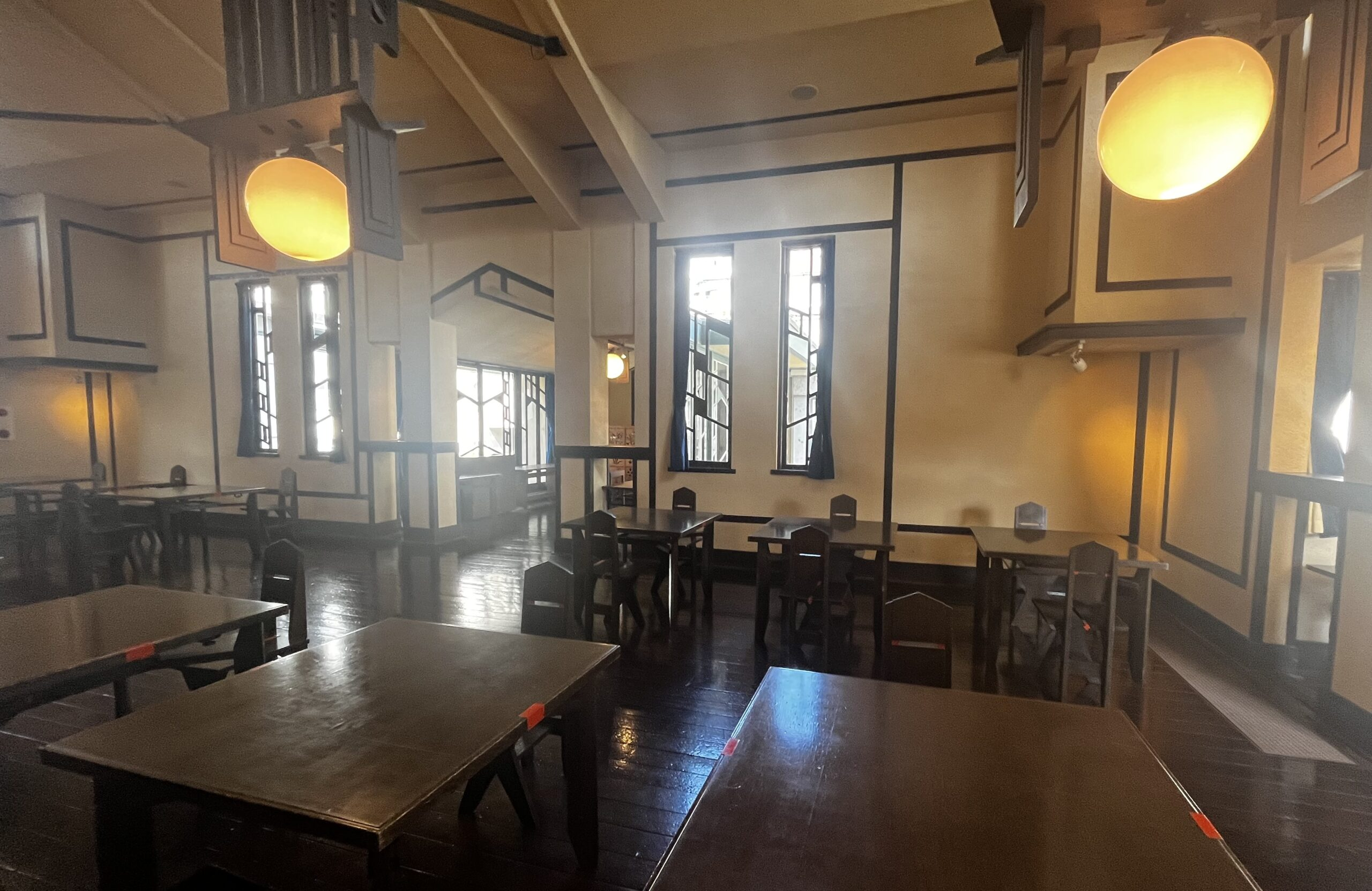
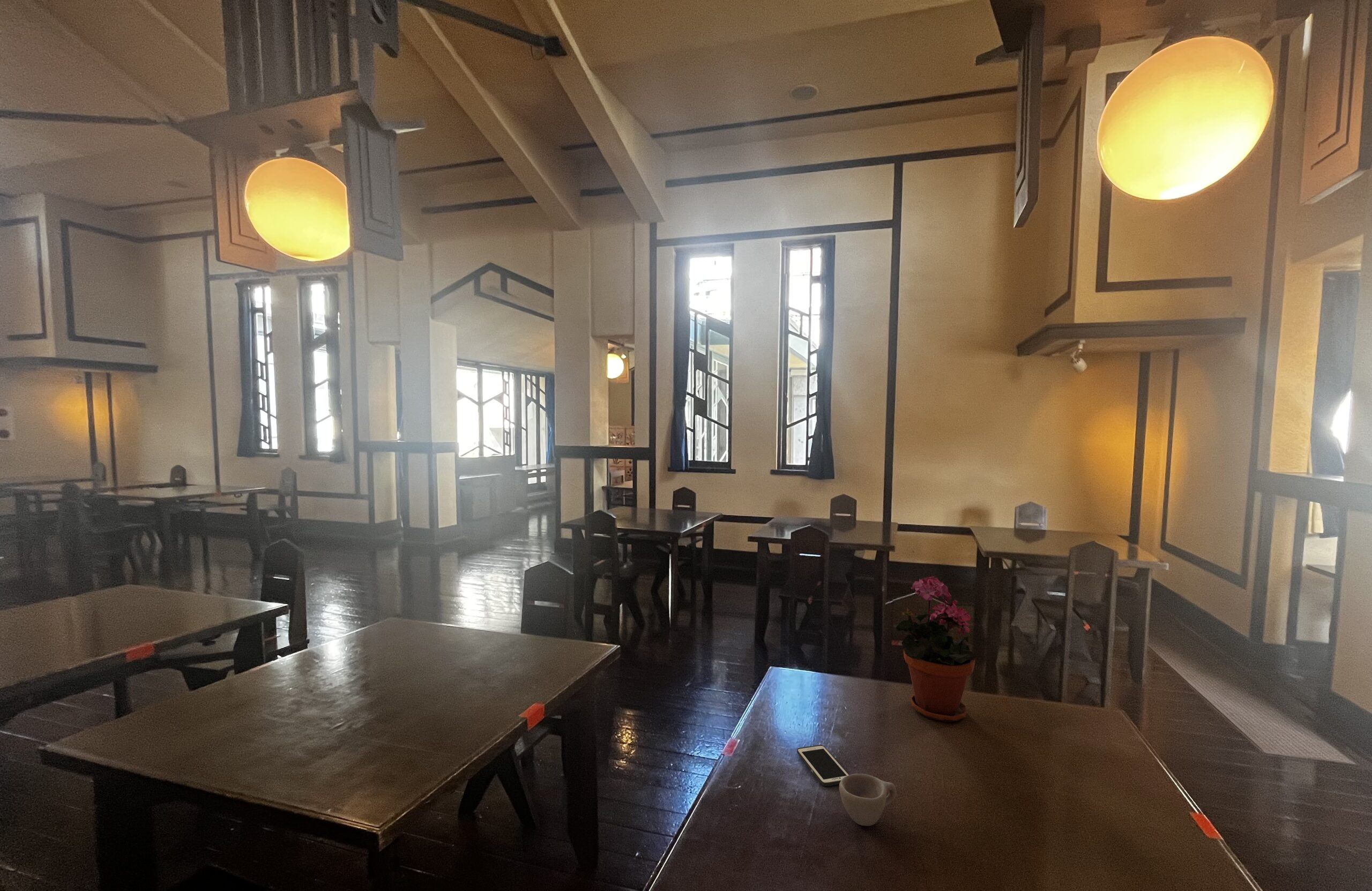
+ potted plant (937, 644)
+ cell phone (823, 764)
+ cup (868, 800)
